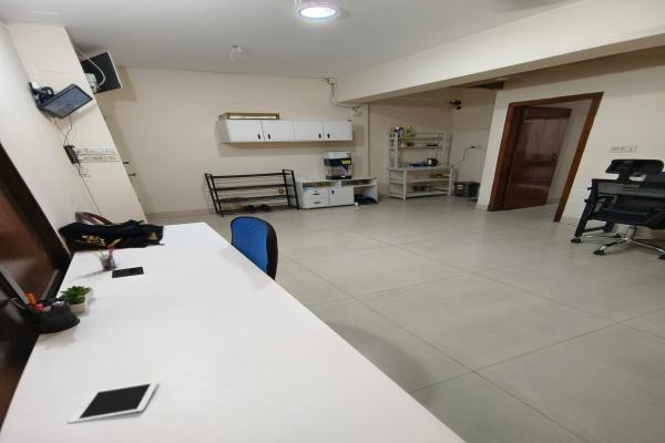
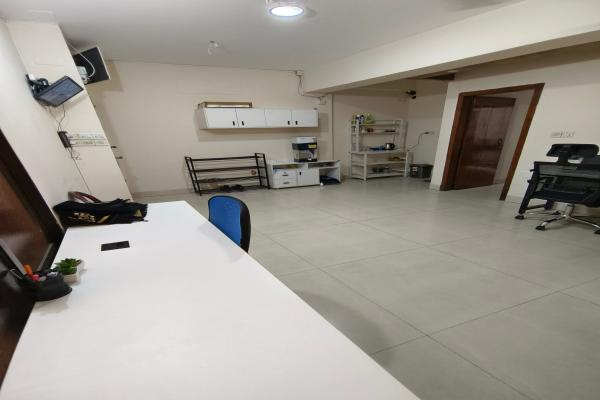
- cell phone (115, 401)
- pen holder (105, 258)
